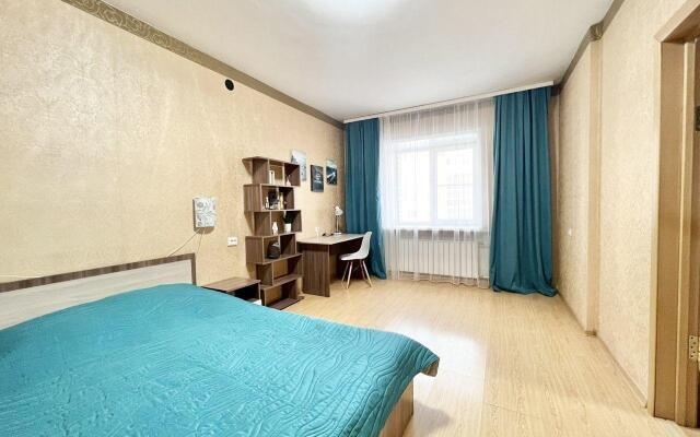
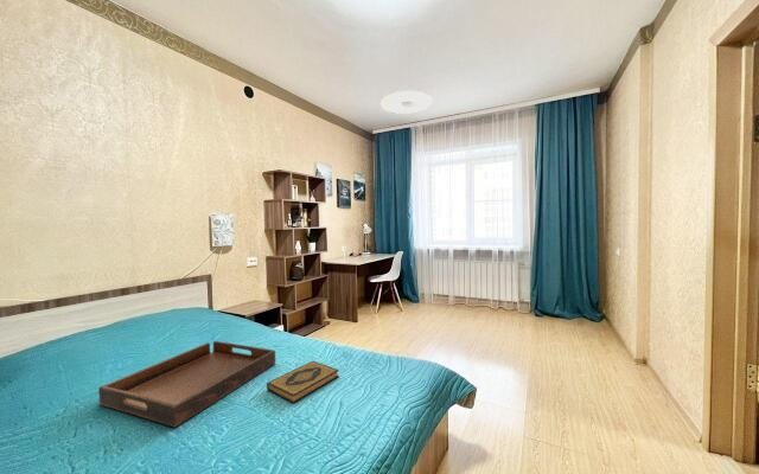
+ serving tray (198, 373)
+ hardback book (304, 379)
+ ceiling light (406, 100)
